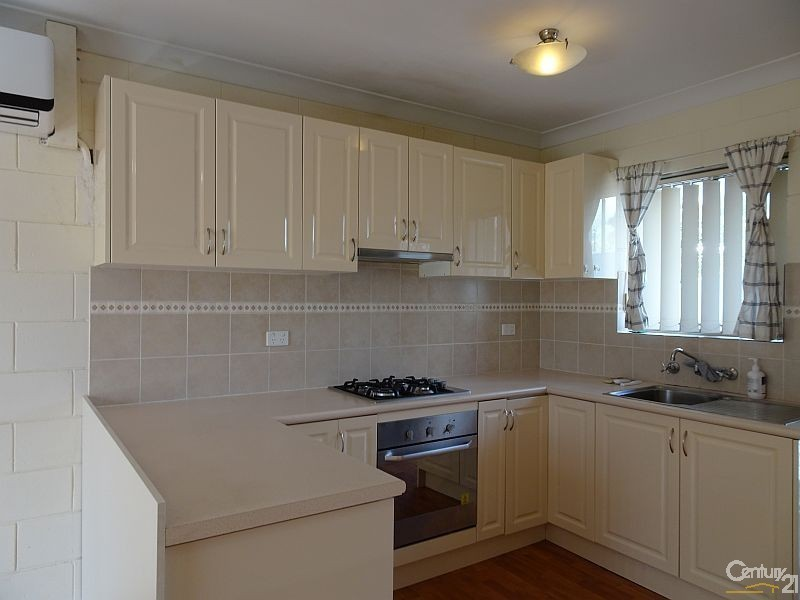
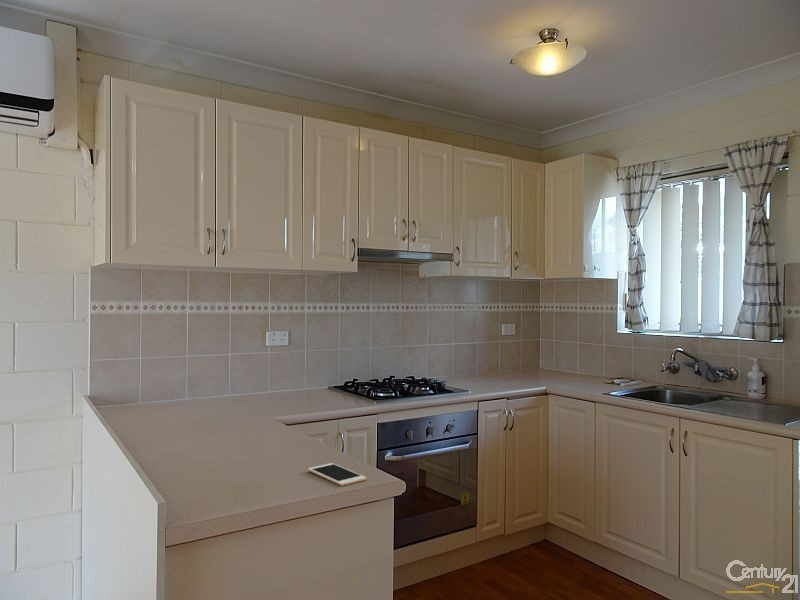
+ cell phone (336, 473)
